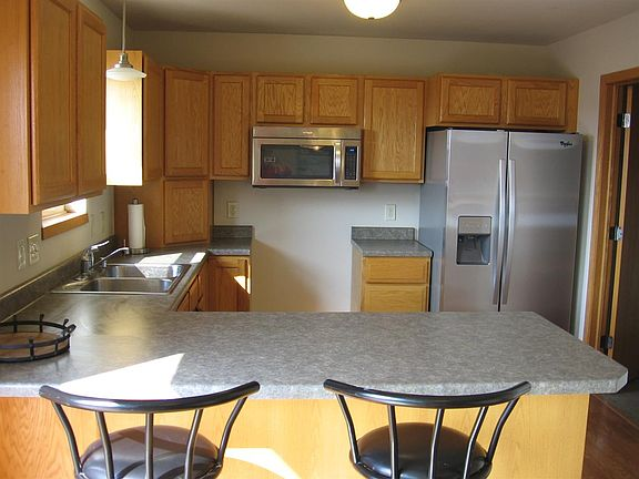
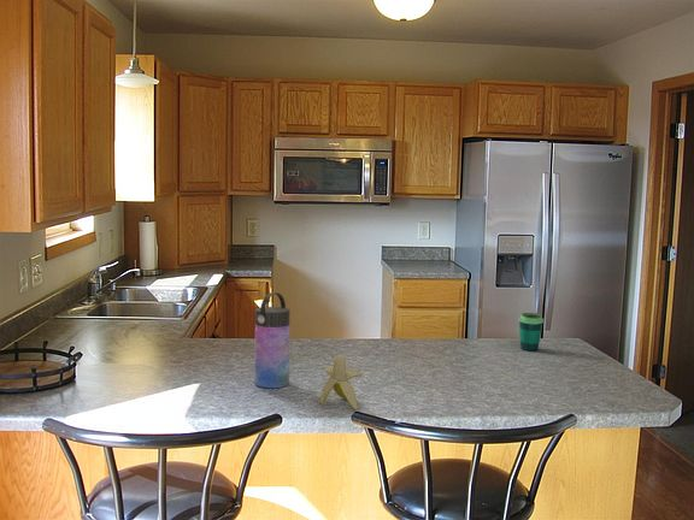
+ water bottle (272, 337)
+ banana (341, 377)
+ cup (530, 331)
